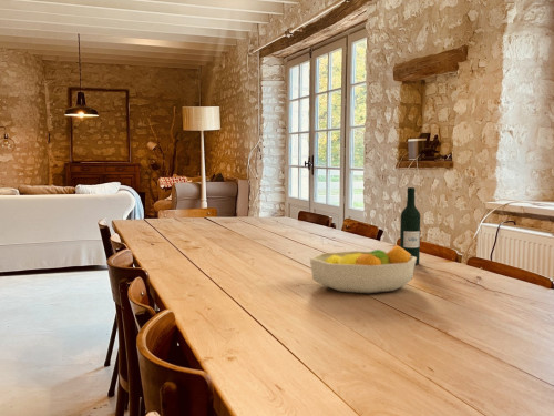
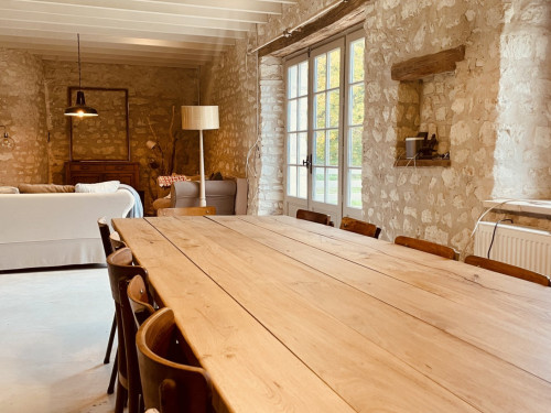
- wine bottle (410, 225)
- fruit bowl (362, 265)
